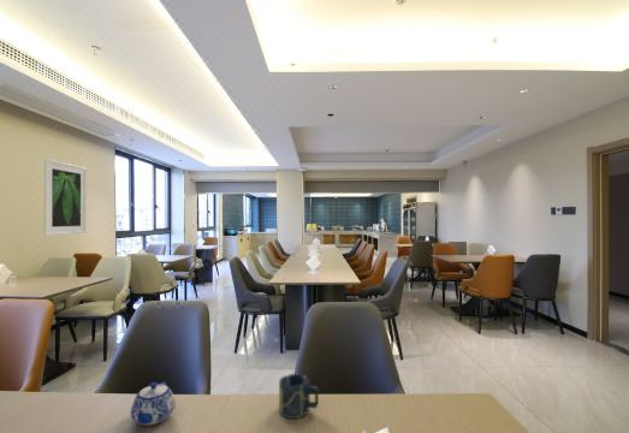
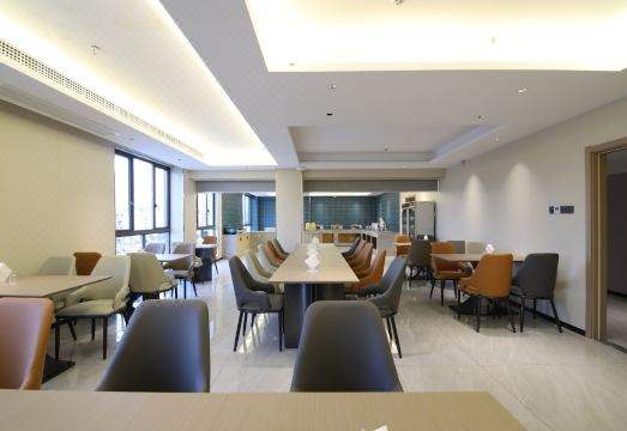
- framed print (66, 198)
- teapot (152, 402)
- cup (298, 395)
